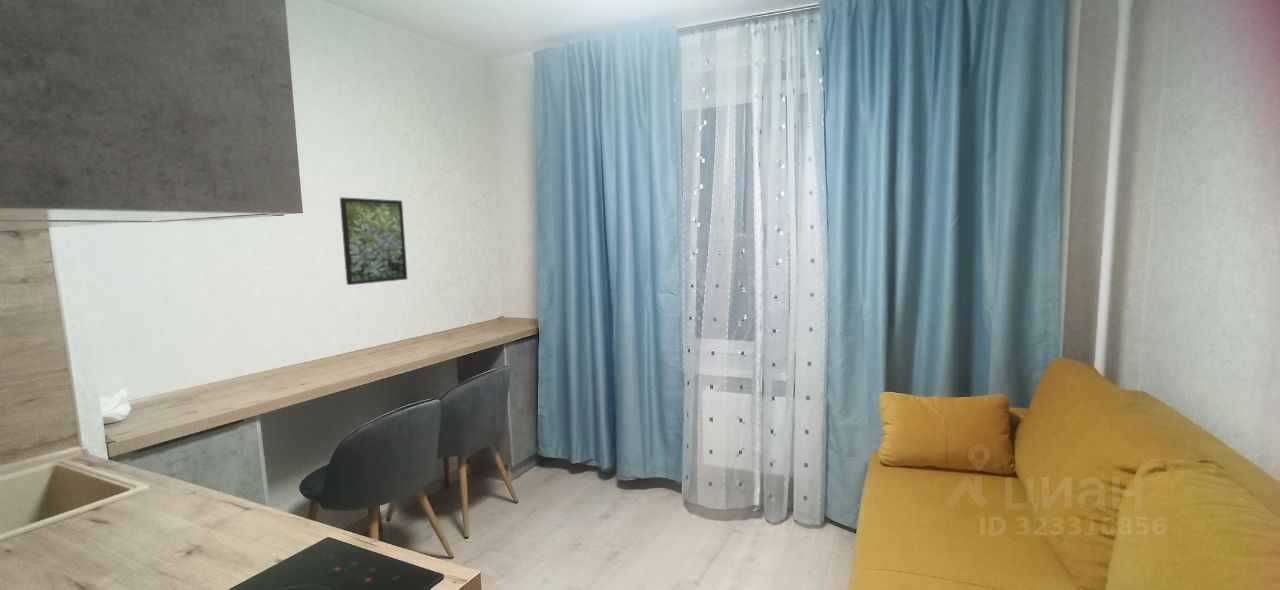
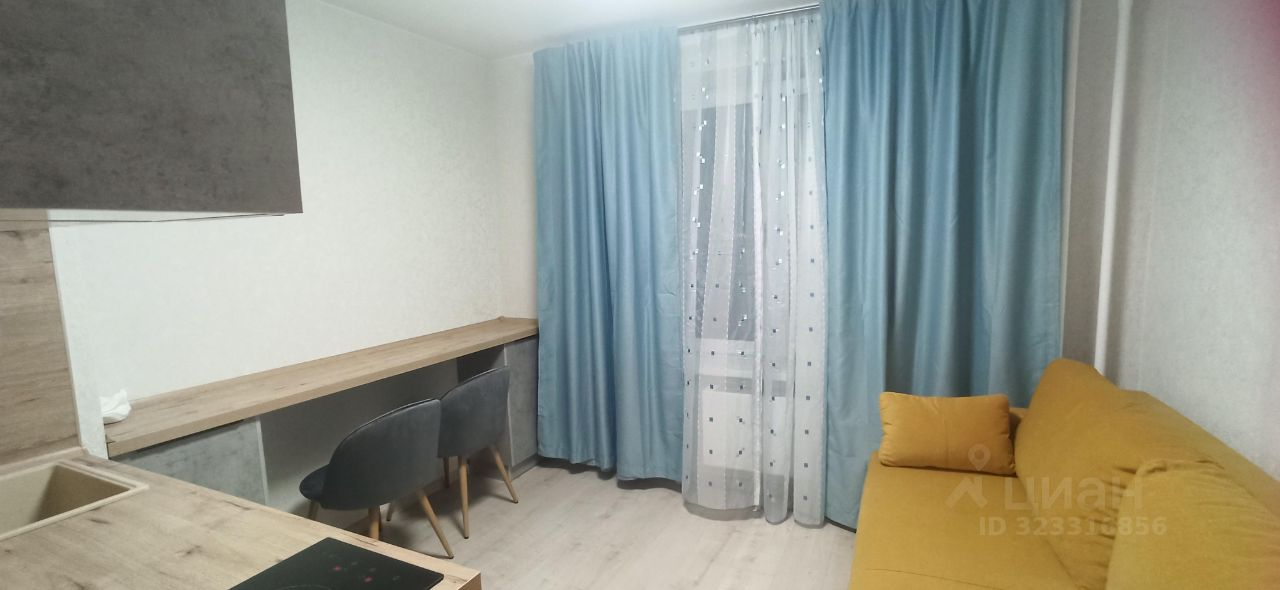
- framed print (375, 240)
